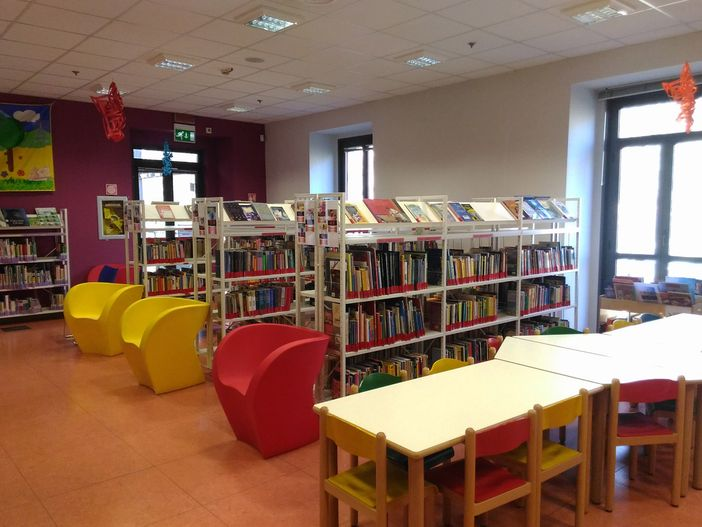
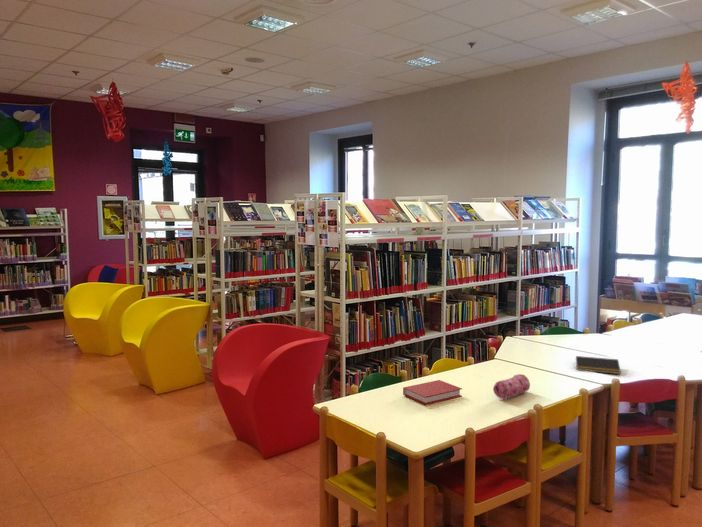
+ notepad (597, 364)
+ book (432, 391)
+ pencil case (511, 386)
